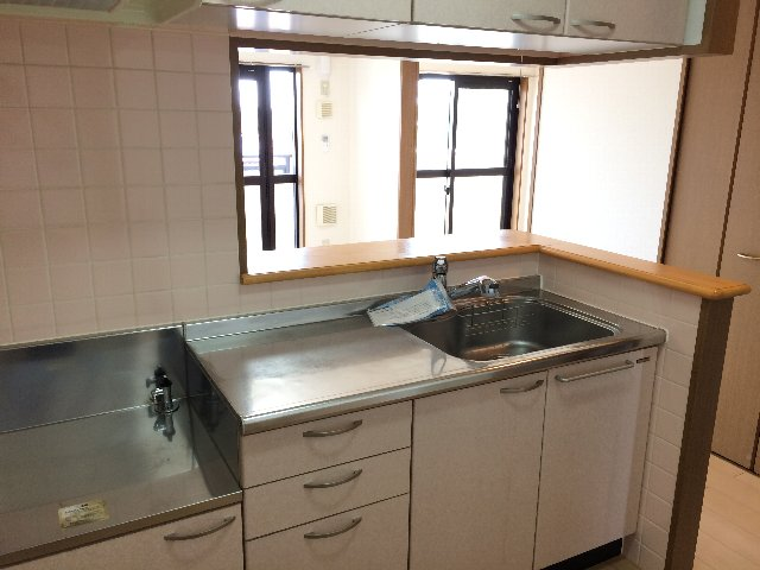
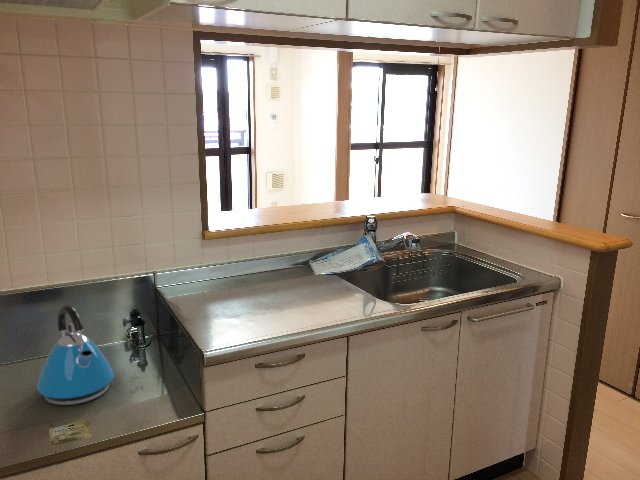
+ kettle (72, 348)
